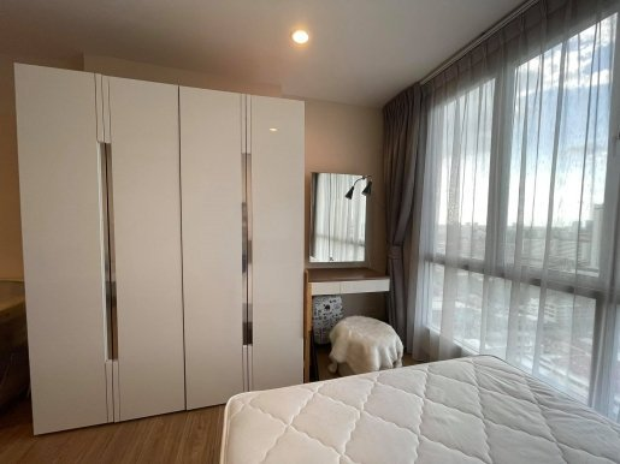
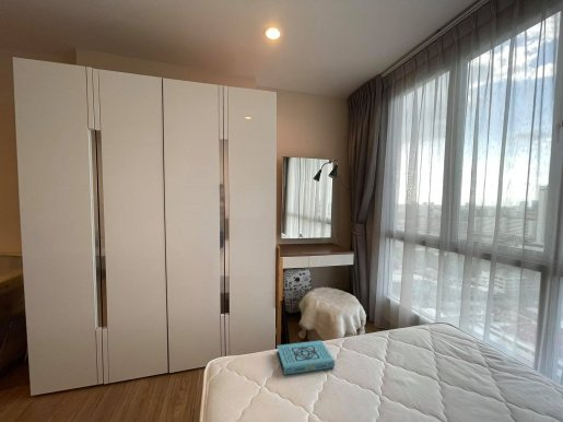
+ book (304, 355)
